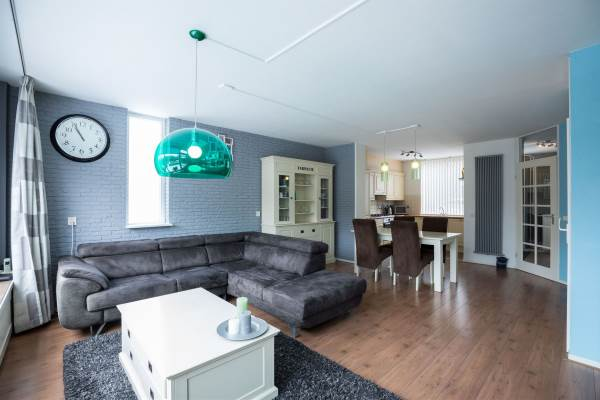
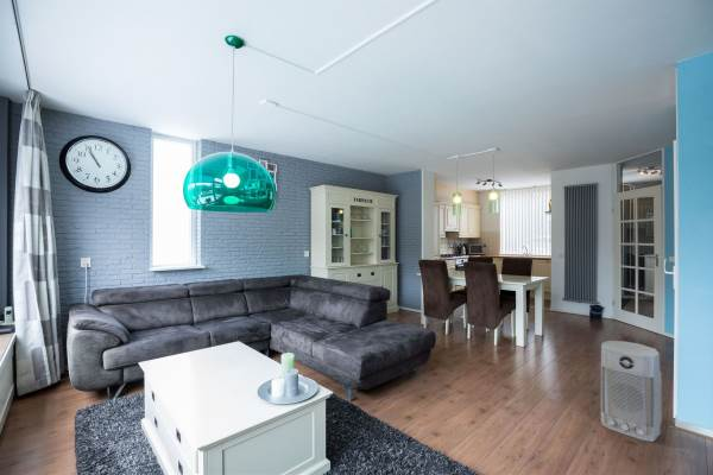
+ air purifier (629, 386)
